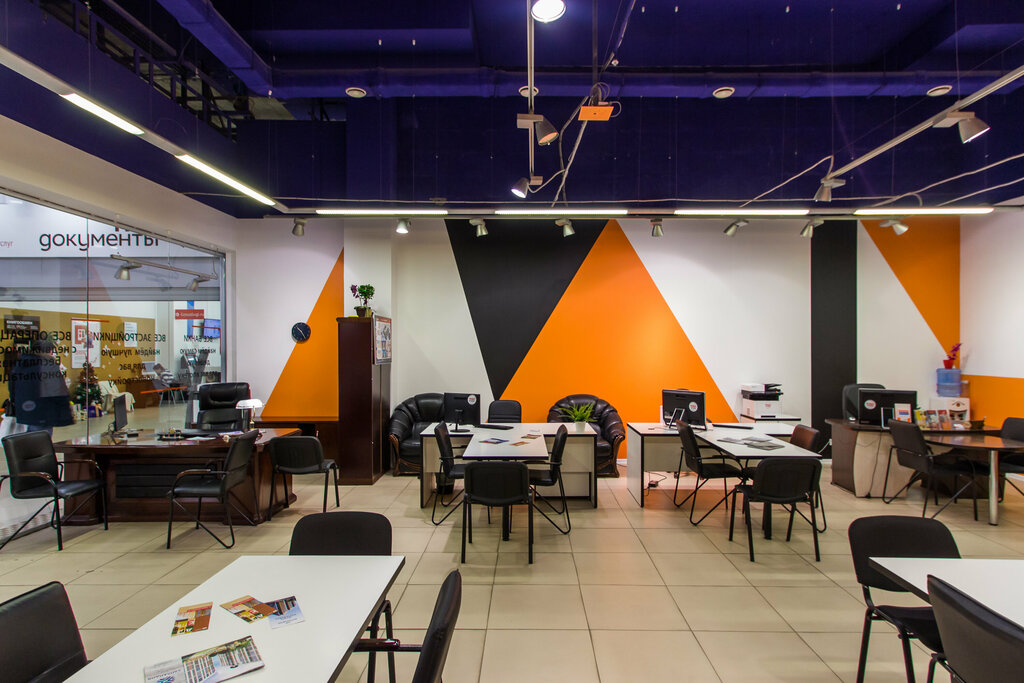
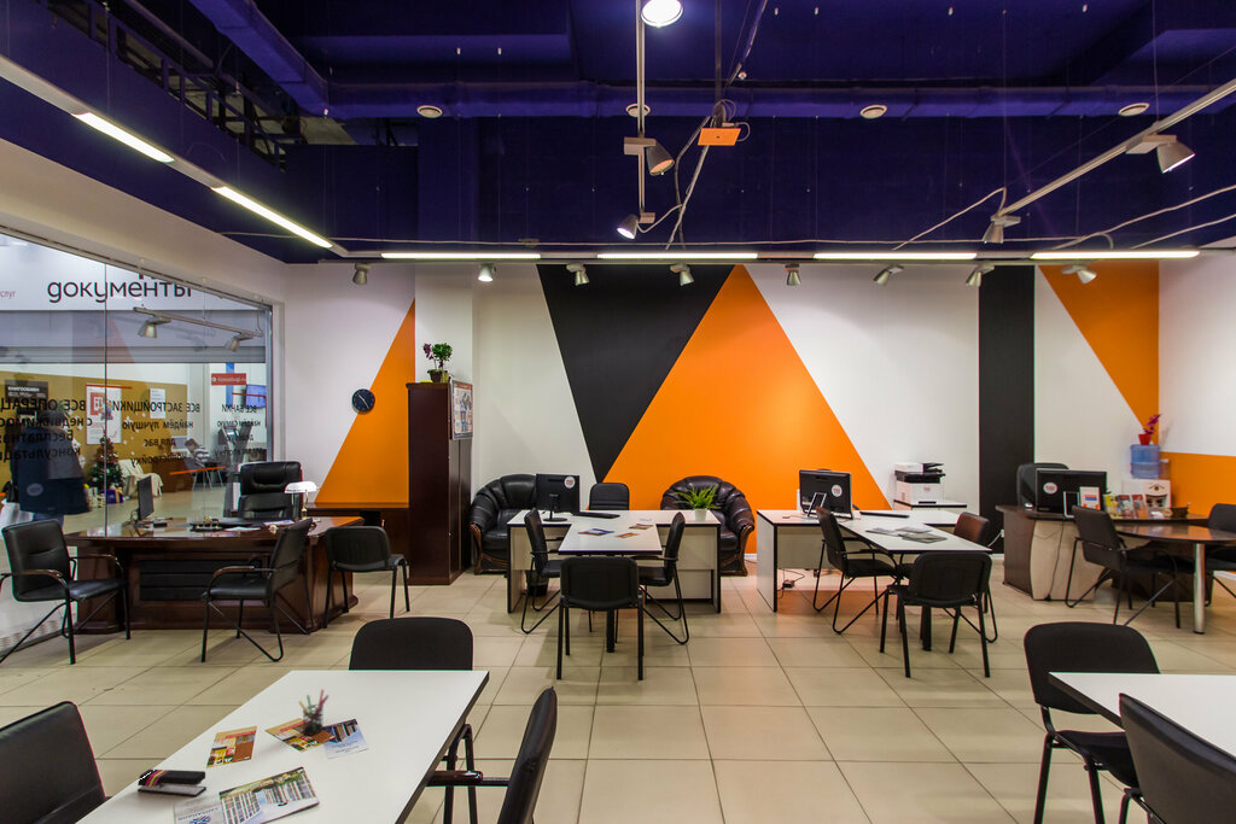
+ stapler (171, 781)
+ pen holder (313, 711)
